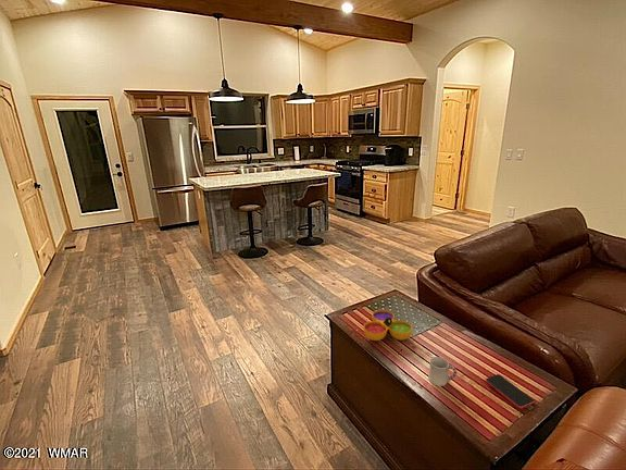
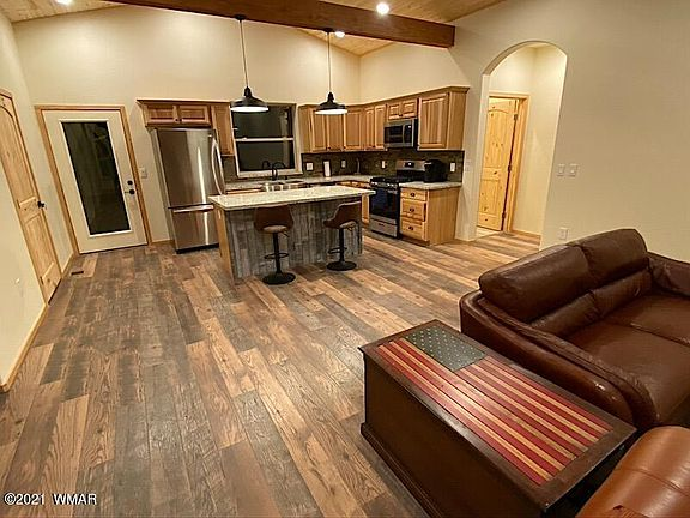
- cup (442, 371)
- smartphone (508, 391)
- decorative bowl (383, 325)
